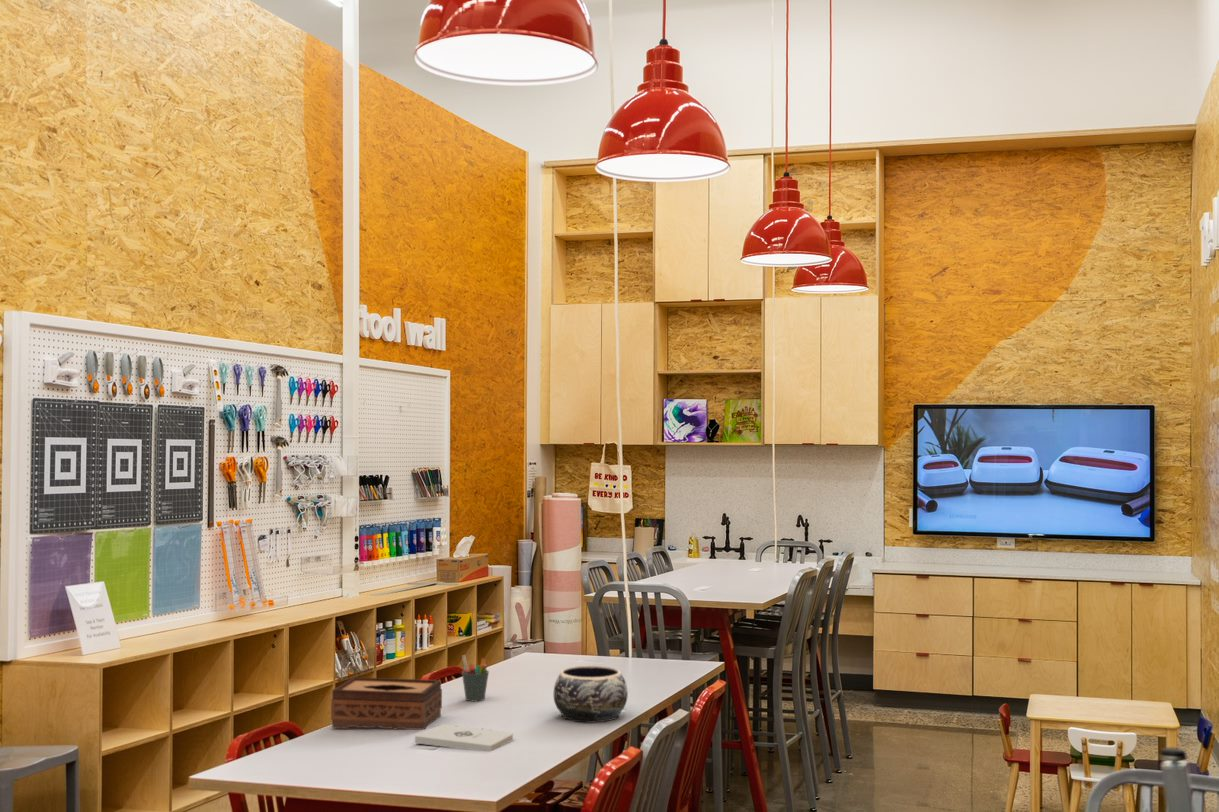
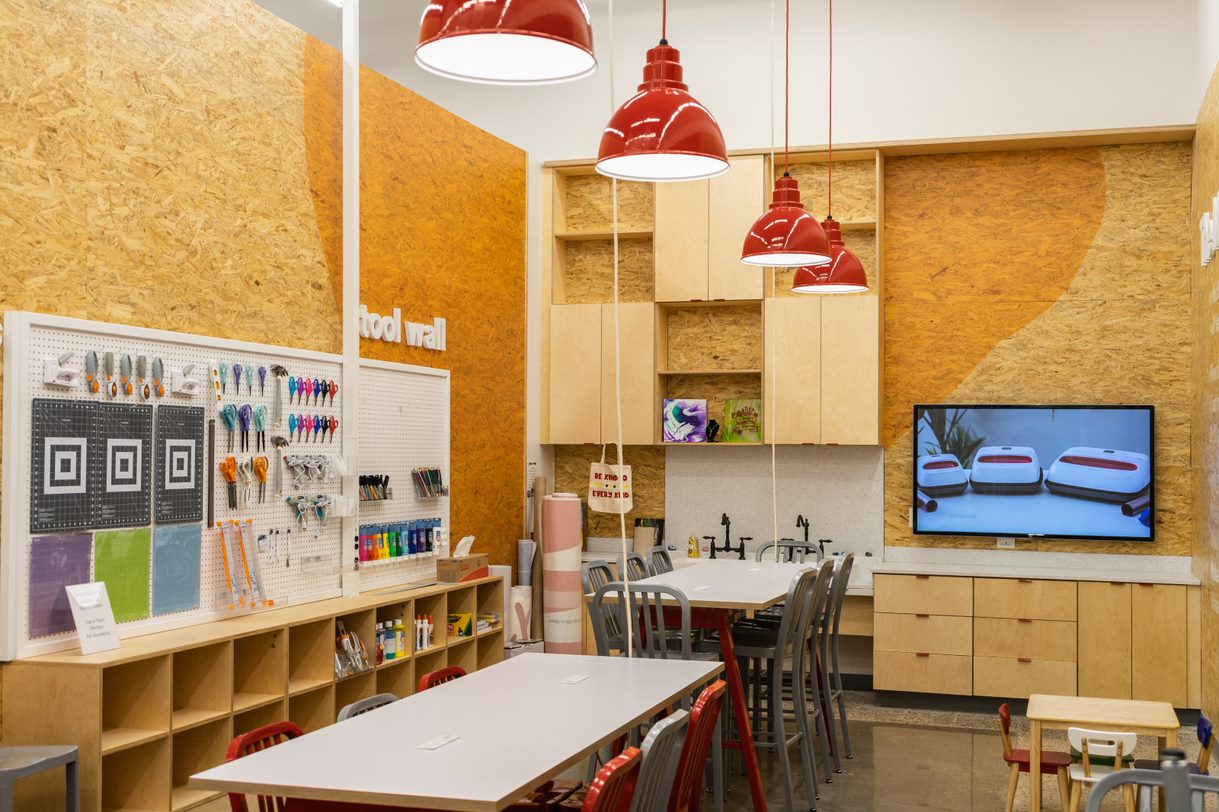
- pen holder (475, 677)
- tissue box (387, 703)
- notepad (465, 737)
- decorative bowl (590, 693)
